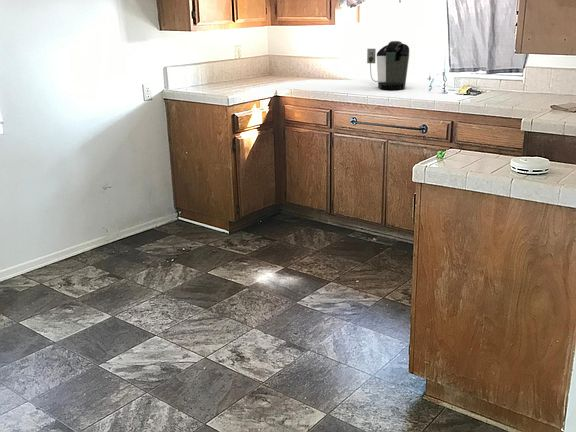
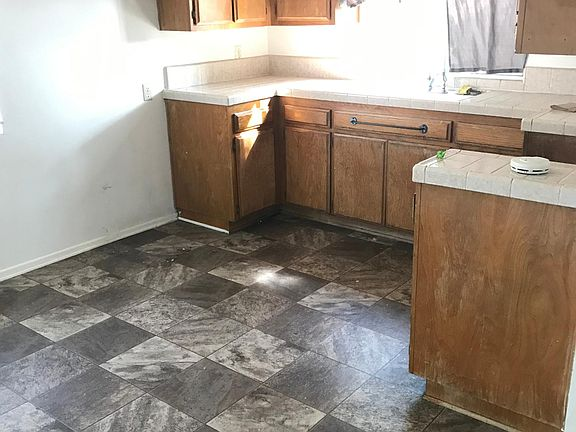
- coffee maker (385, 64)
